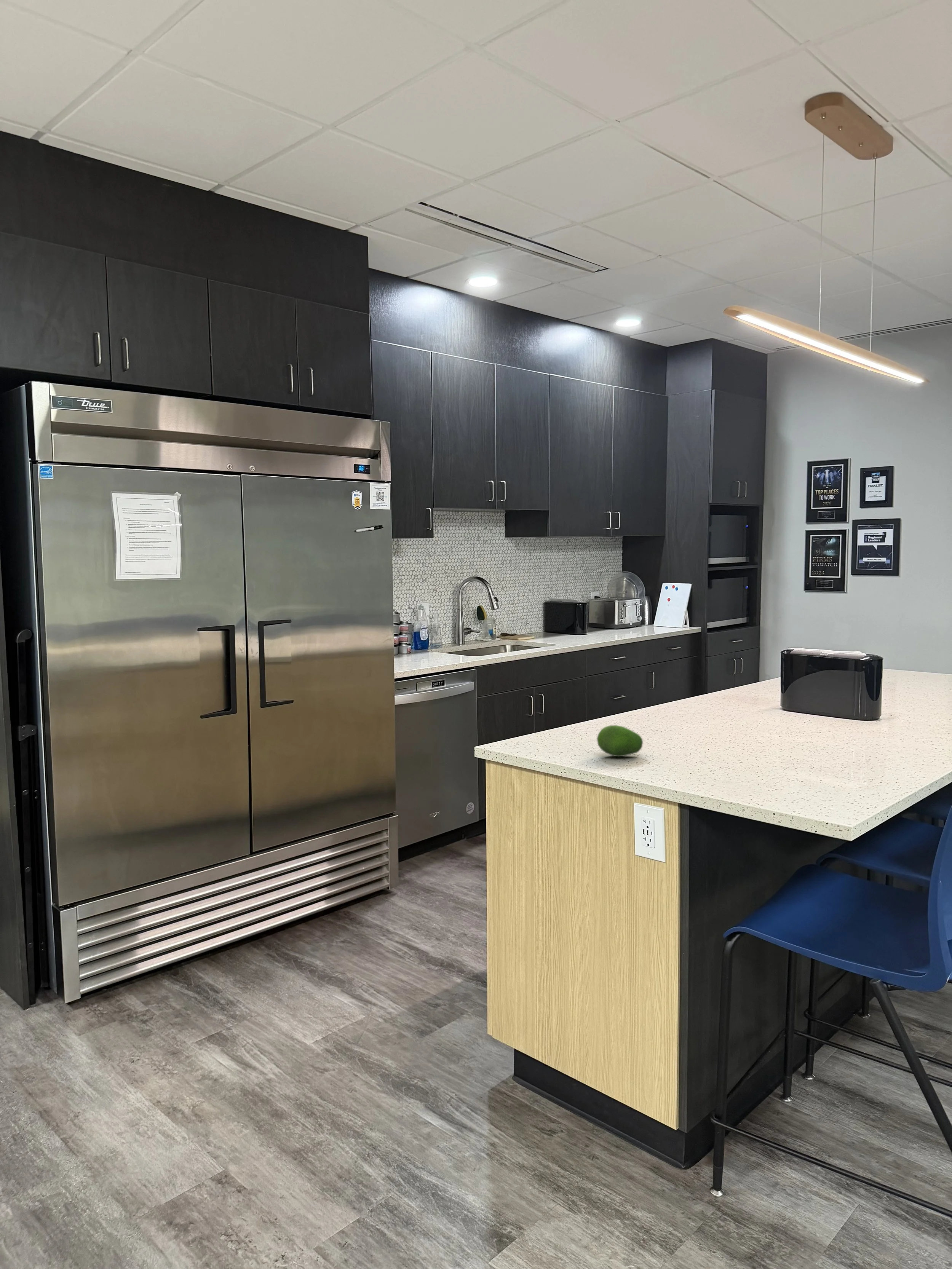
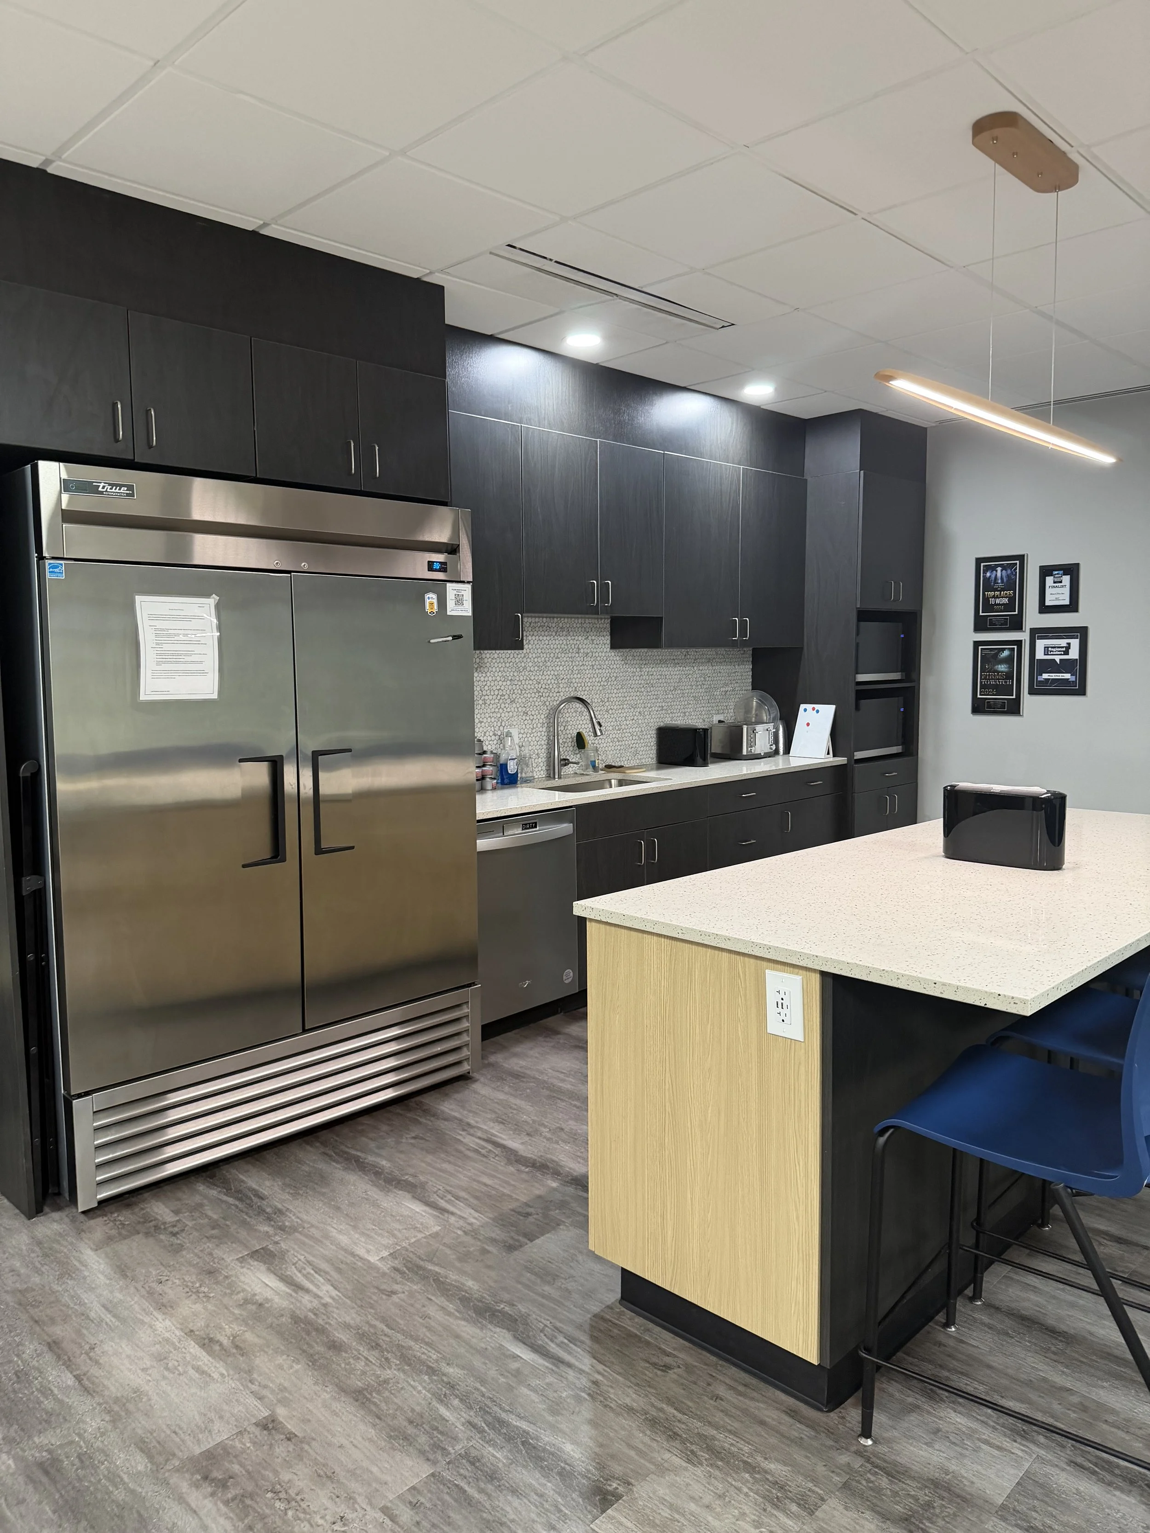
- fruit (619, 740)
